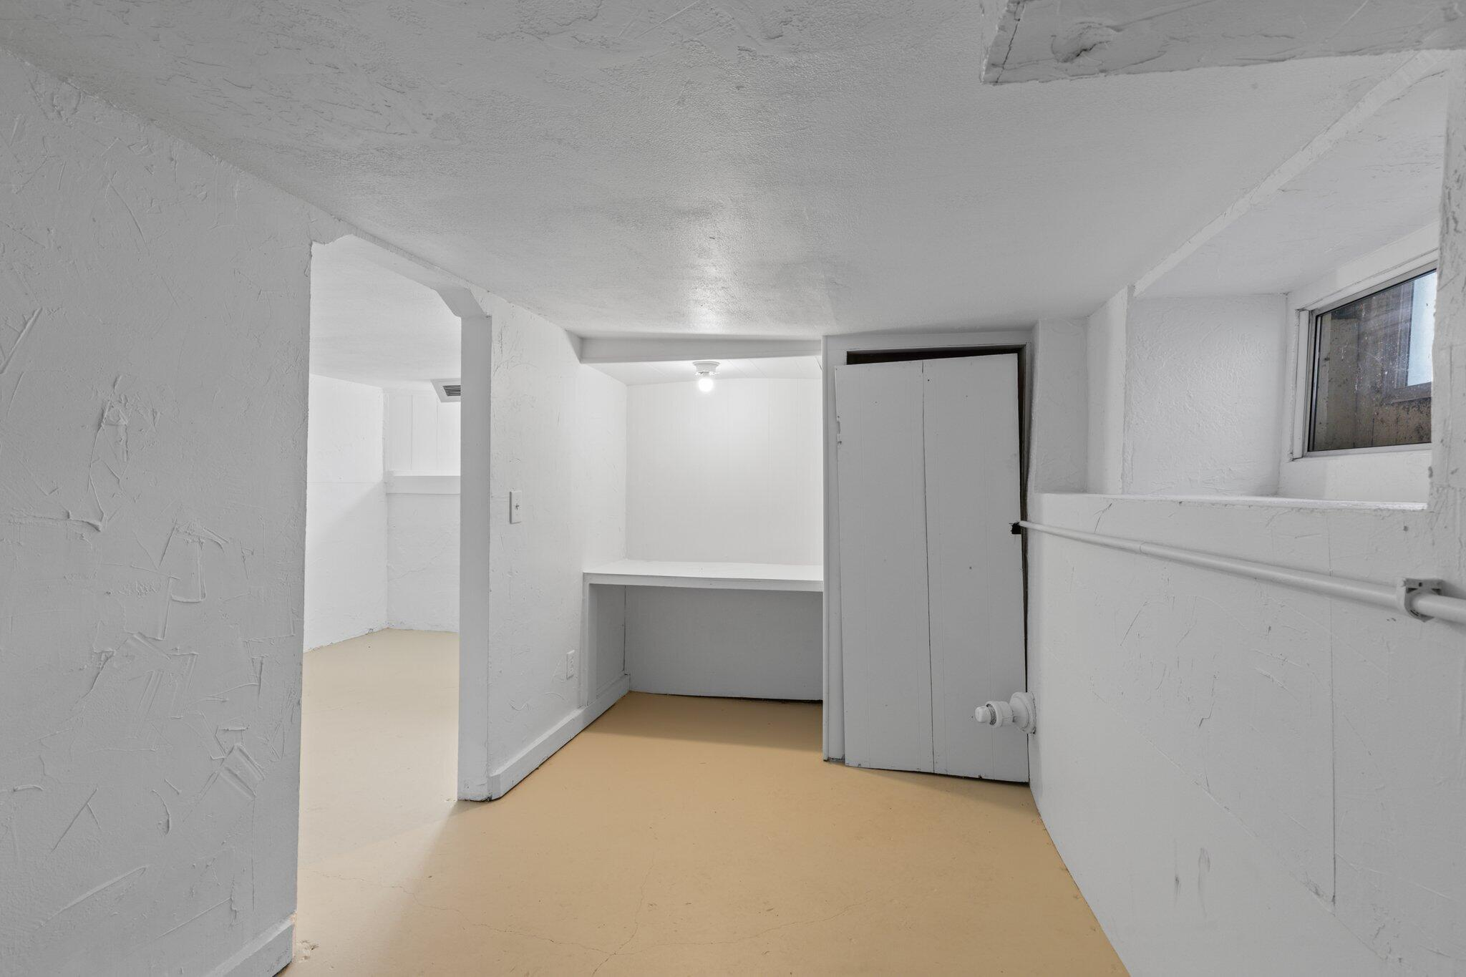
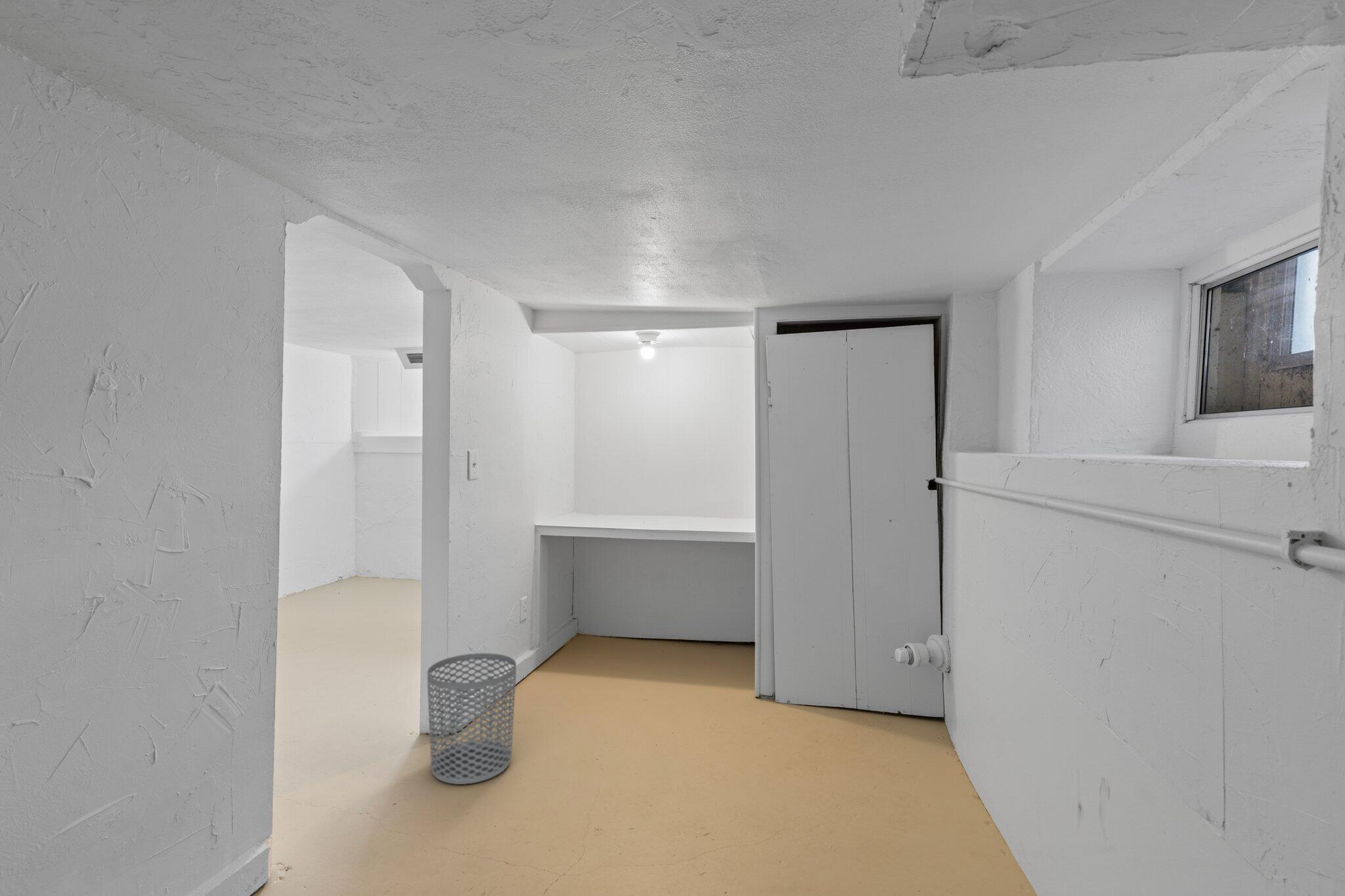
+ waste bin (472, 714)
